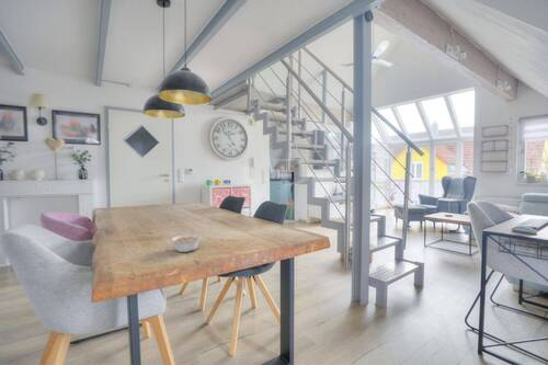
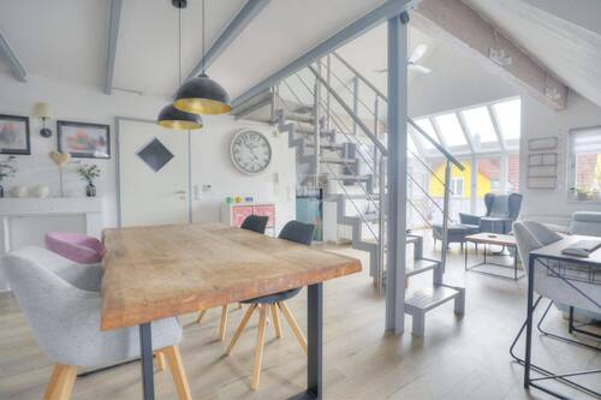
- legume (186, 242)
